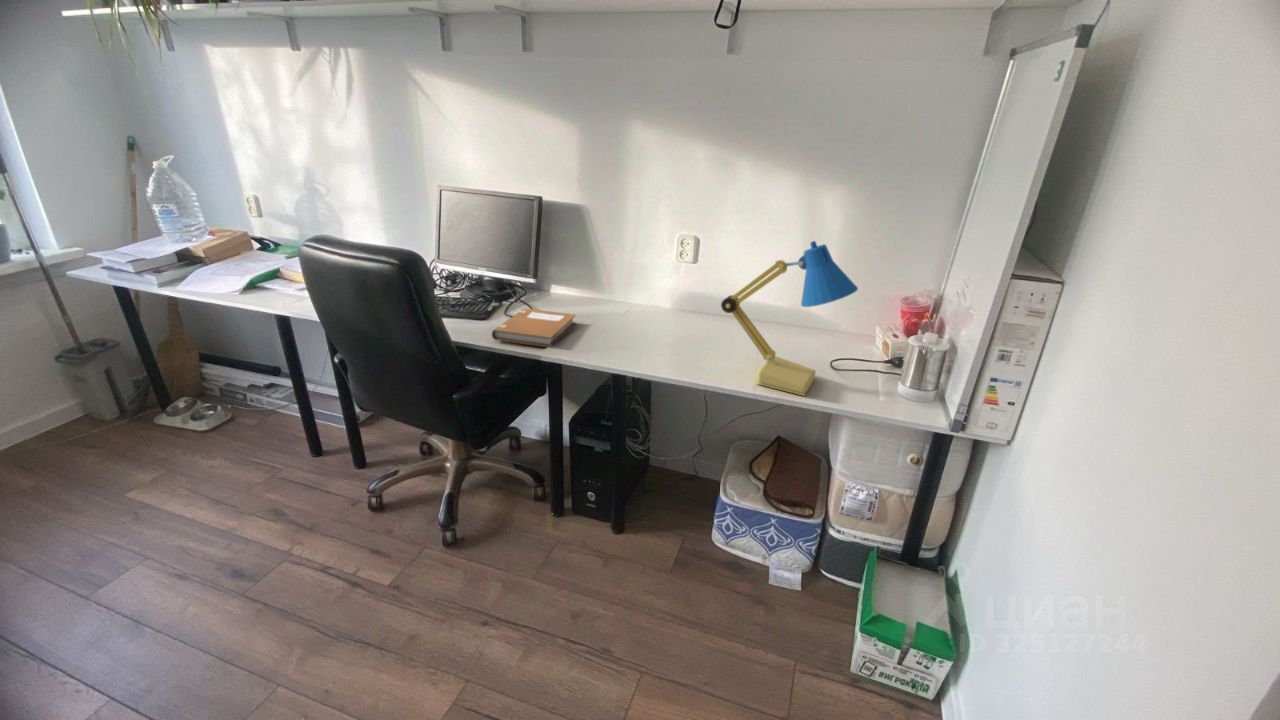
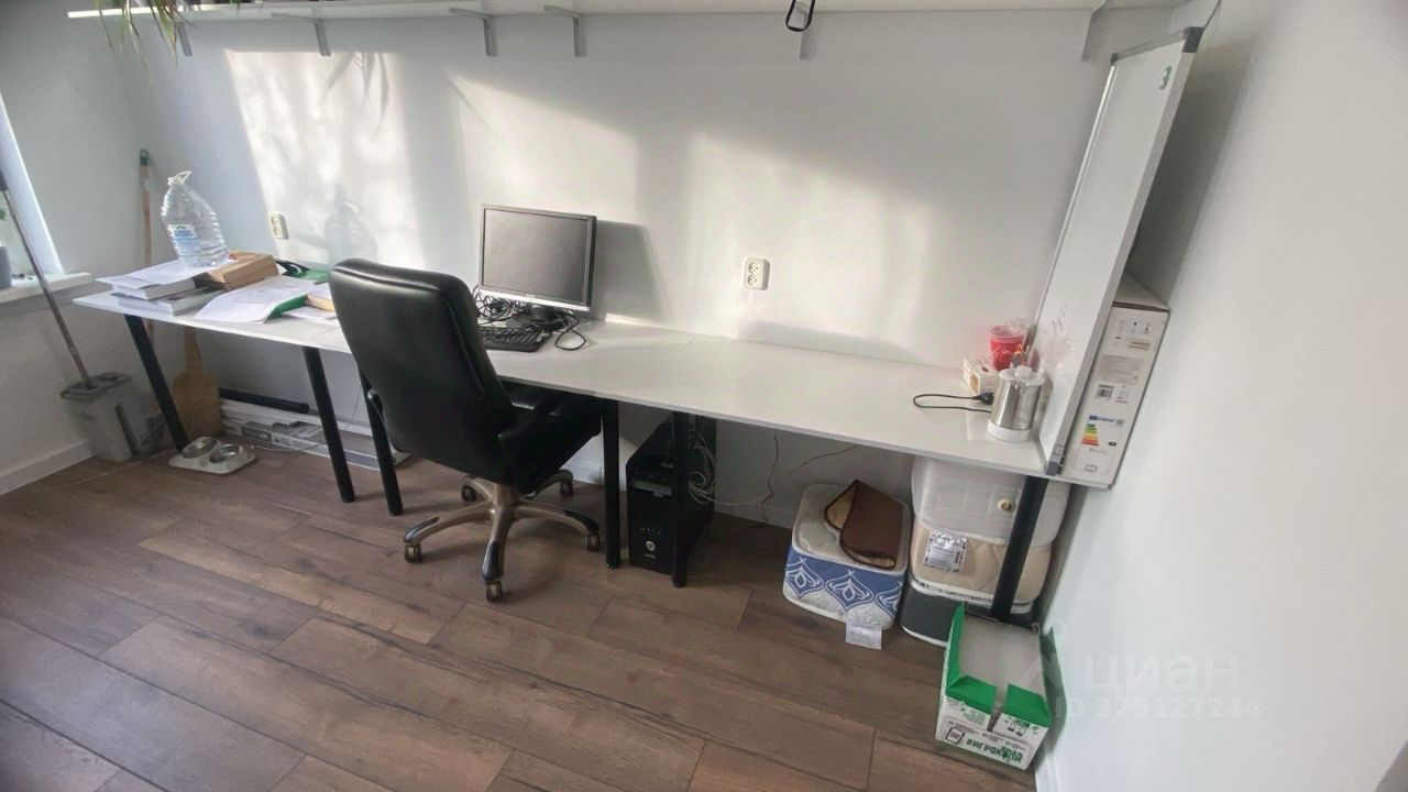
- desk lamp (801, 305)
- notebook (536, 325)
